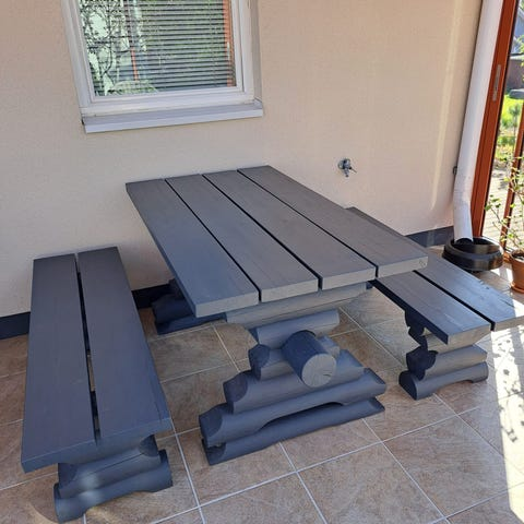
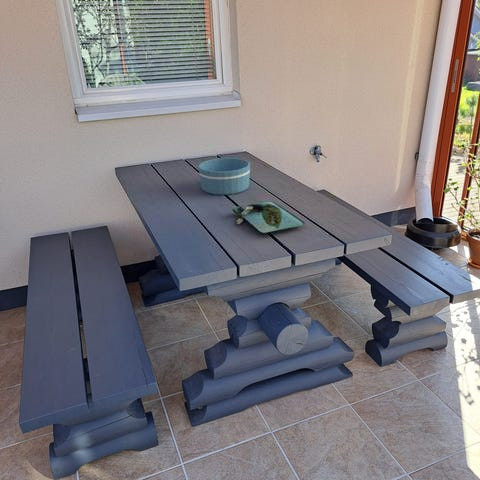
+ platter (263, 215)
+ bowl (224, 176)
